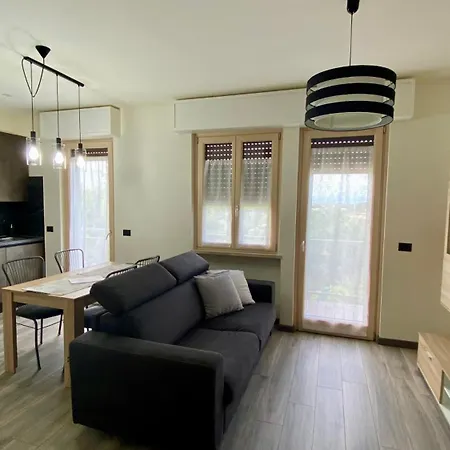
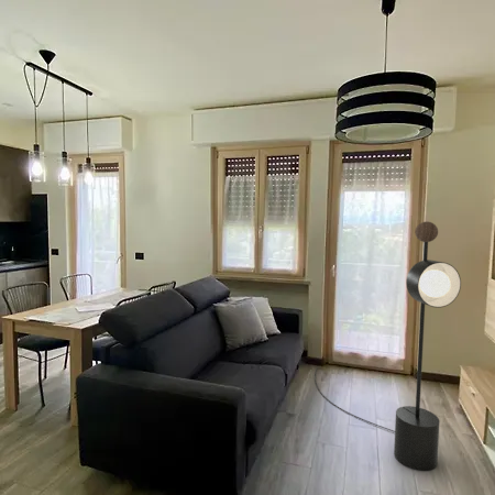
+ floor lamp (409, 294)
